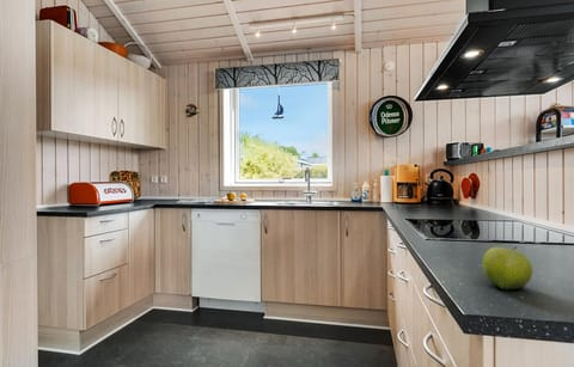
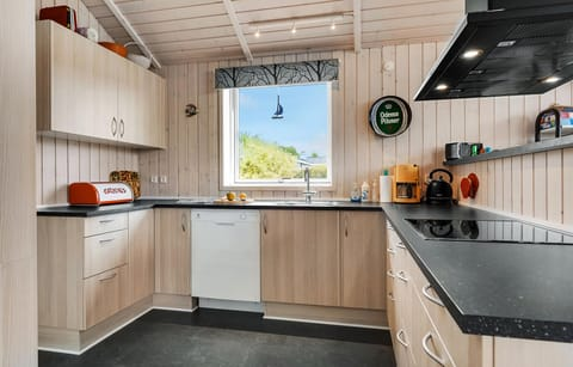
- fruit (506, 265)
